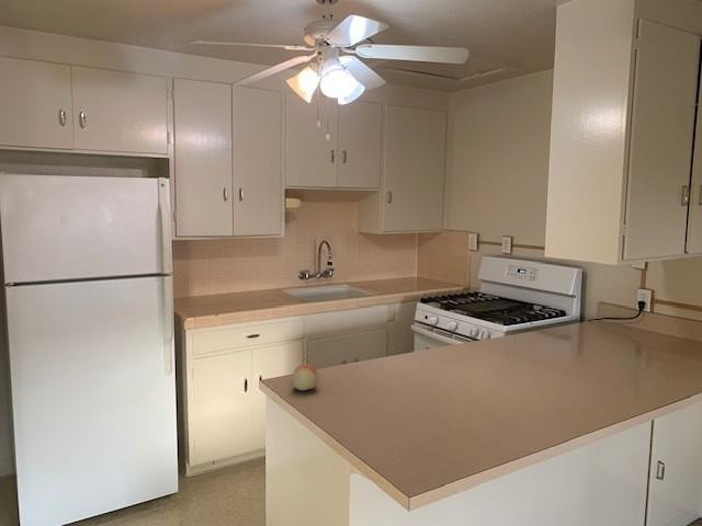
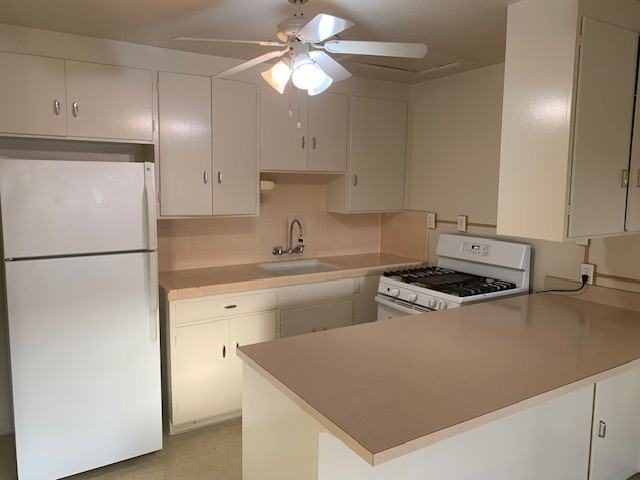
- fruit (305, 377)
